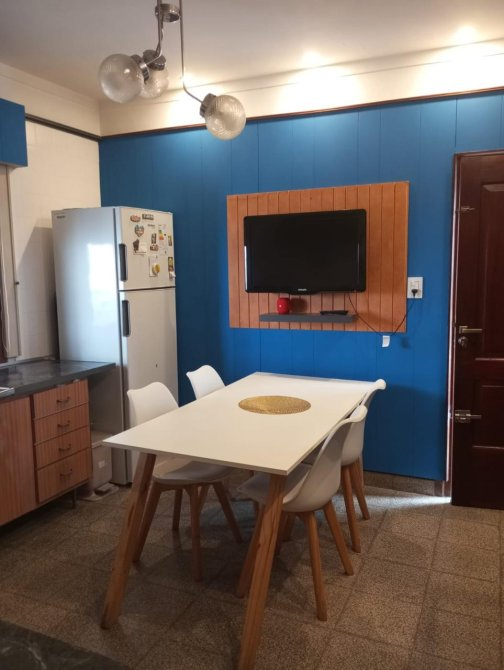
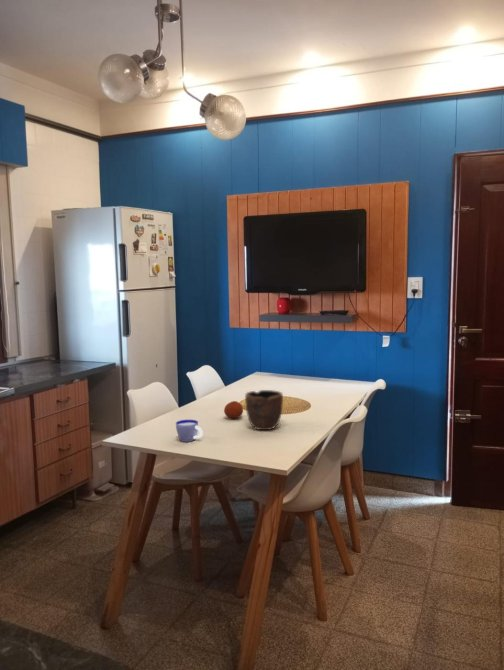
+ cup (190, 431)
+ fruit (233, 409)
+ bowl (264, 410)
